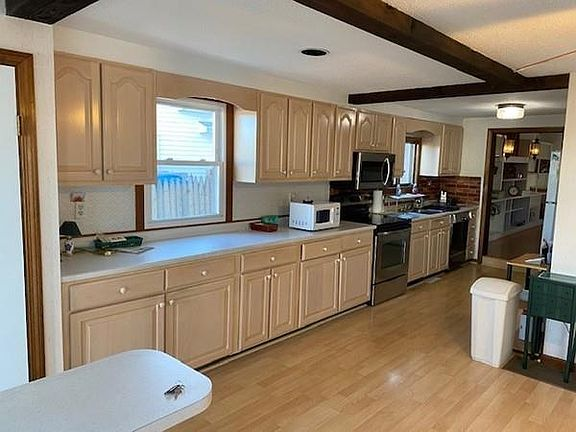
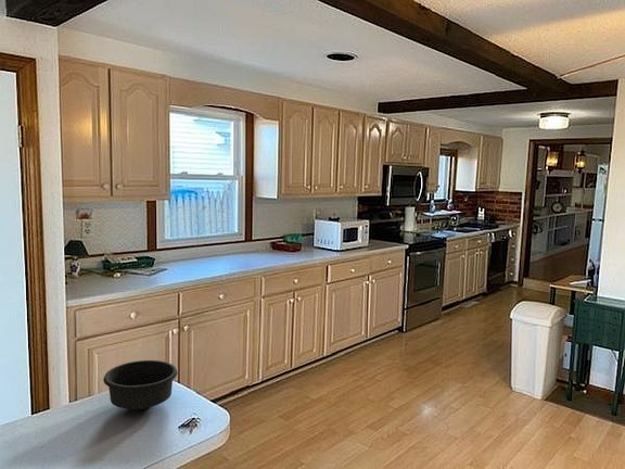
+ bowl (141, 389)
